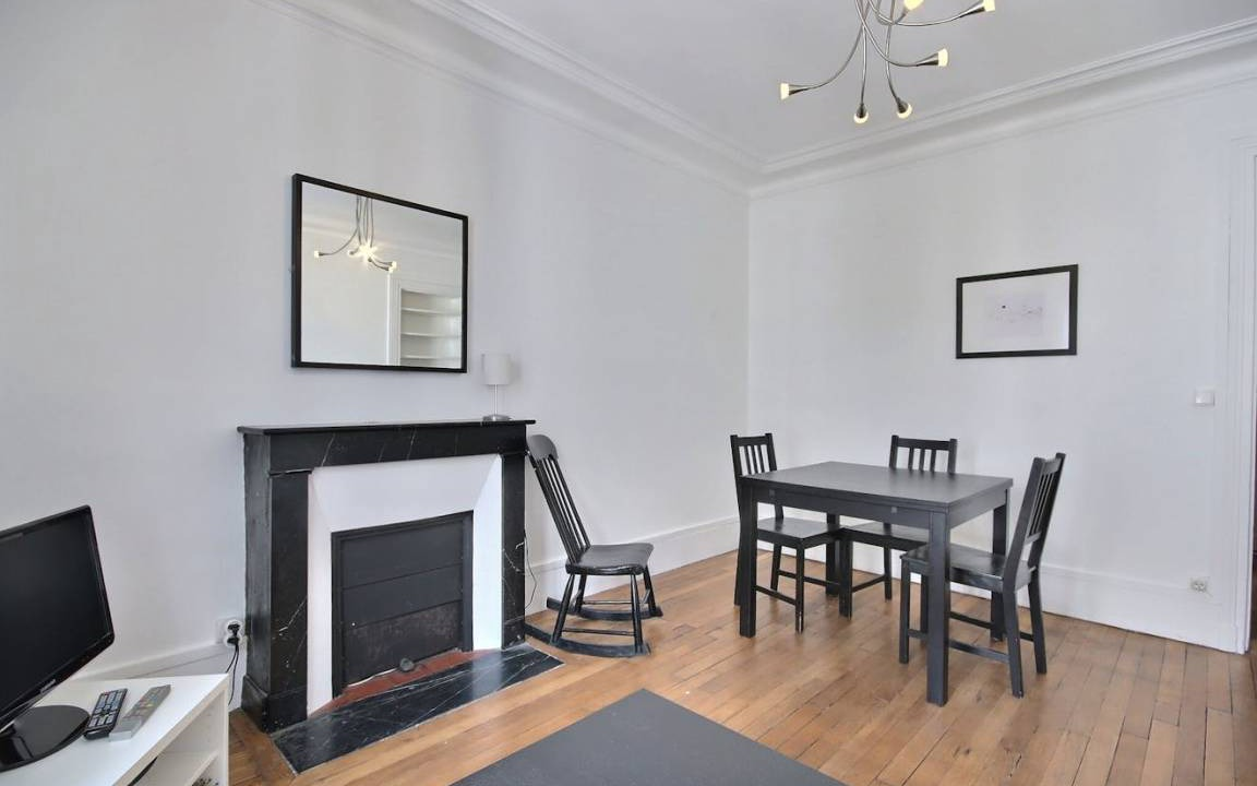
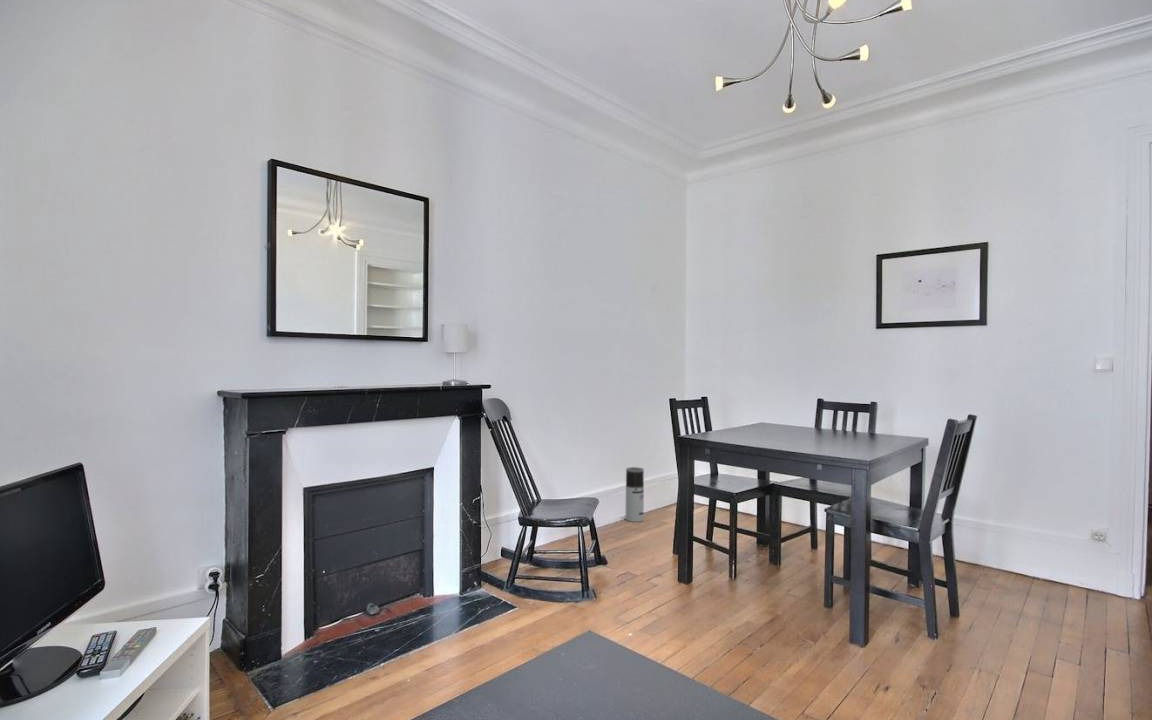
+ air purifier (634, 494)
